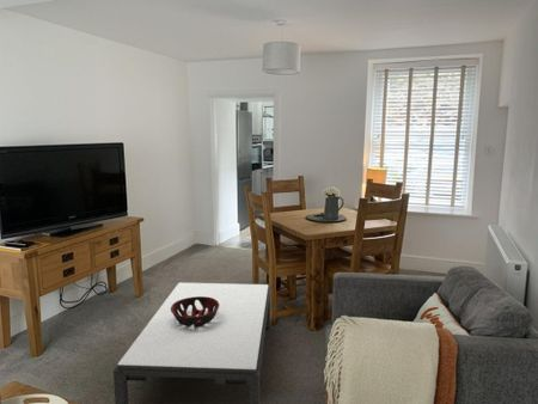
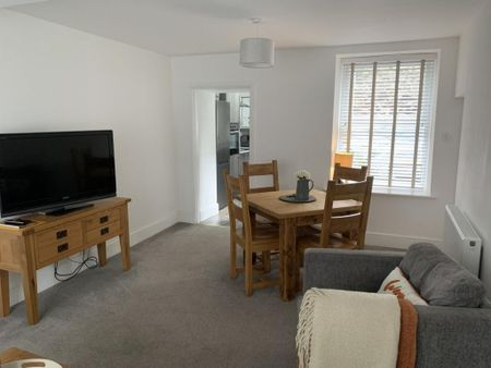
- coffee table (209, 341)
- decorative bowl (195, 312)
